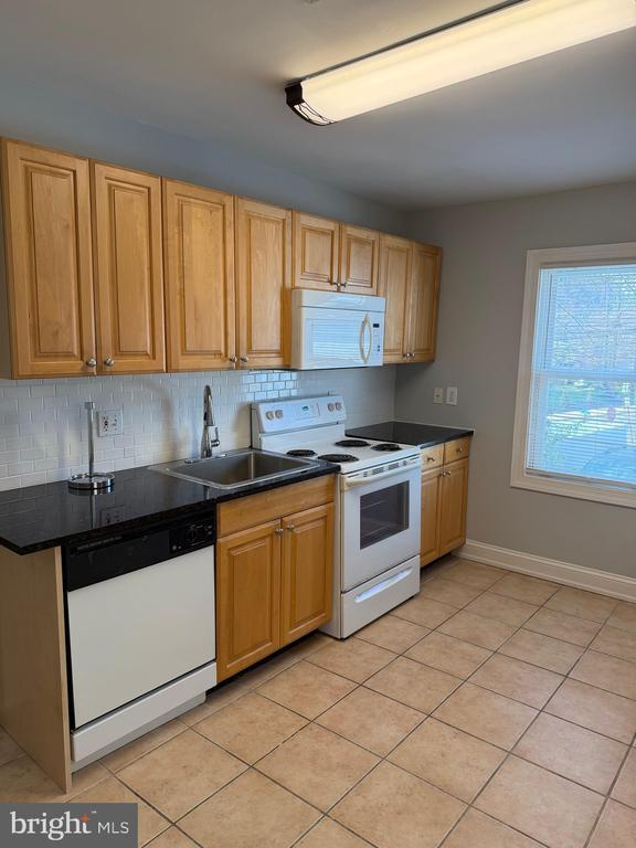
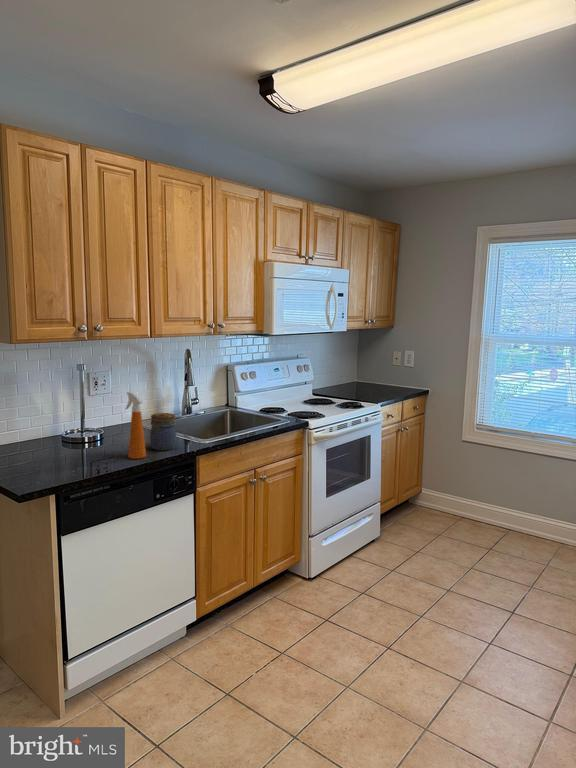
+ jar (164, 430)
+ spray bottle (133, 424)
